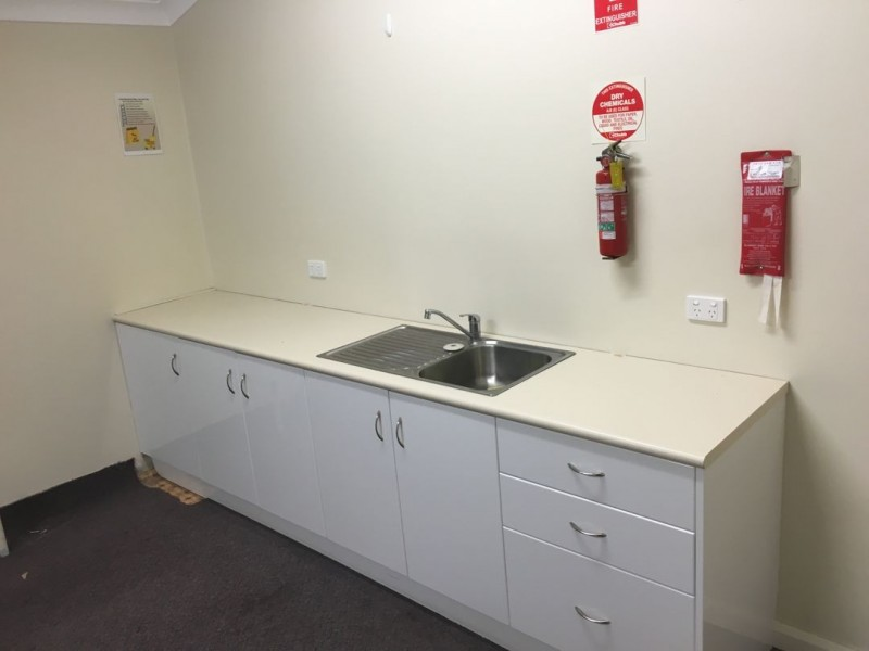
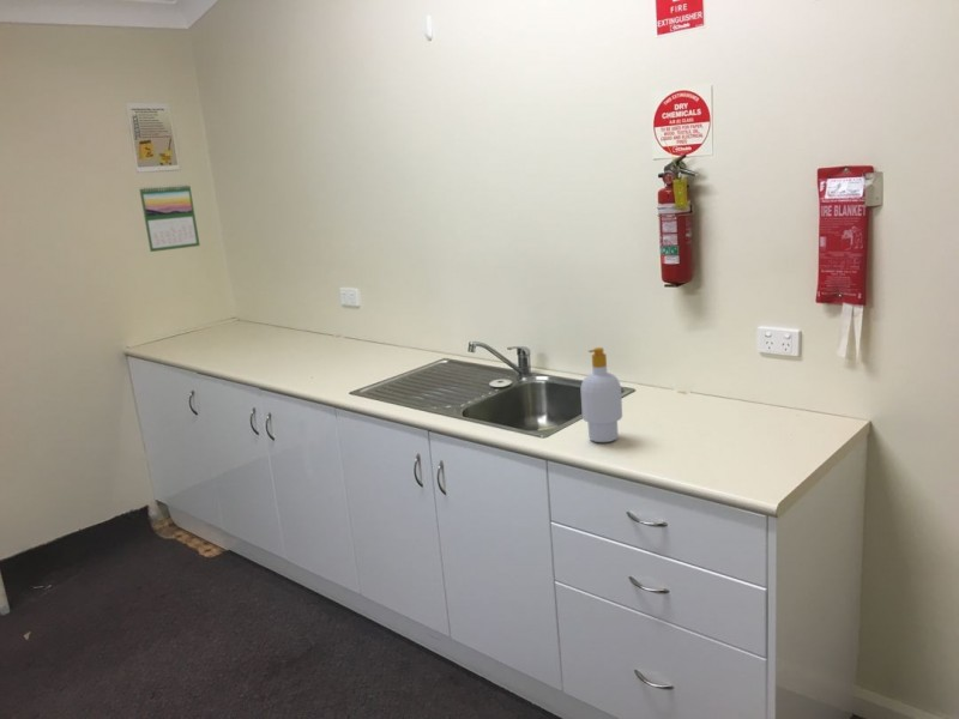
+ calendar (170, 216)
+ soap bottle (601, 393)
